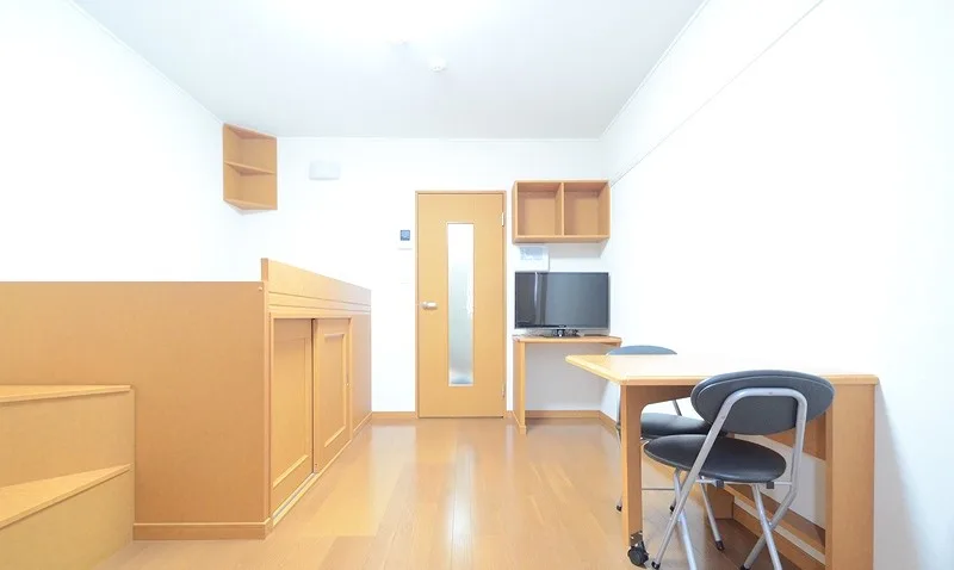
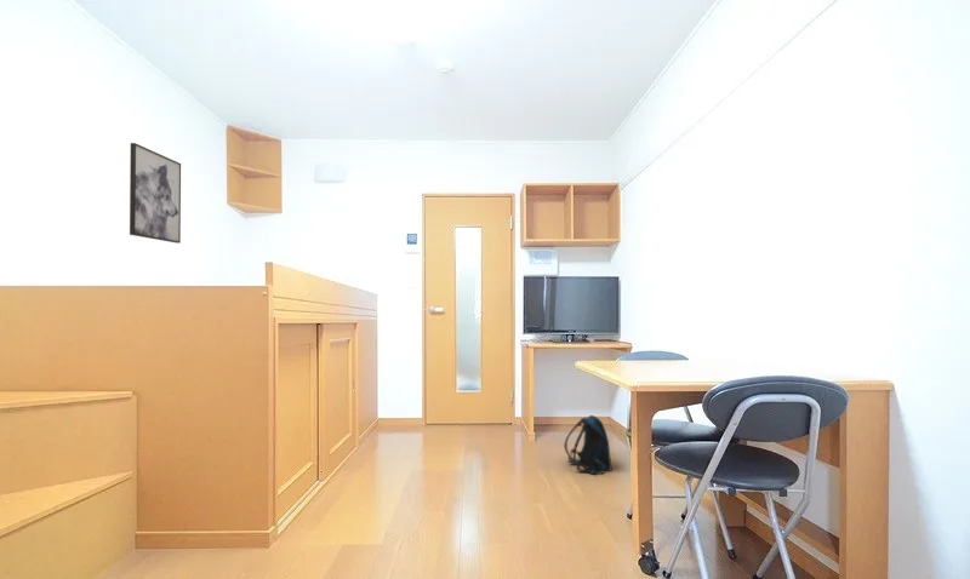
+ backpack (587, 441)
+ wall art (156, 196)
